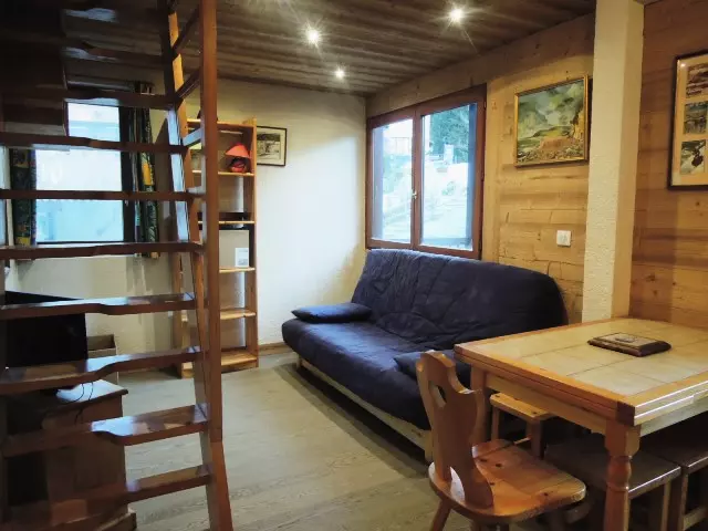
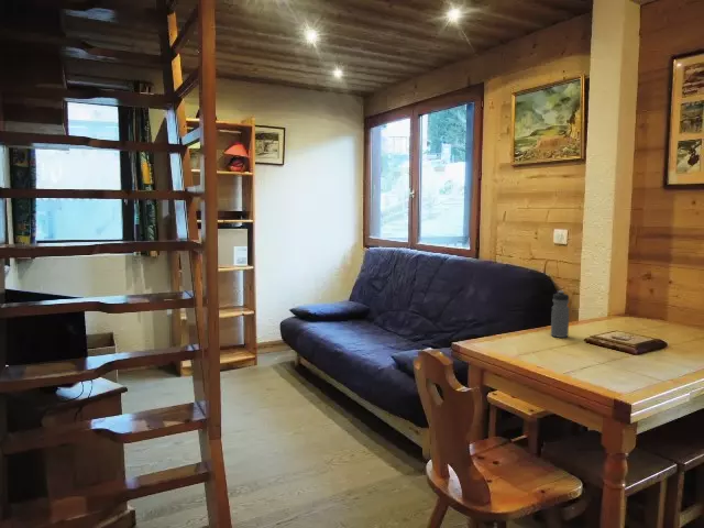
+ water bottle (560, 314)
